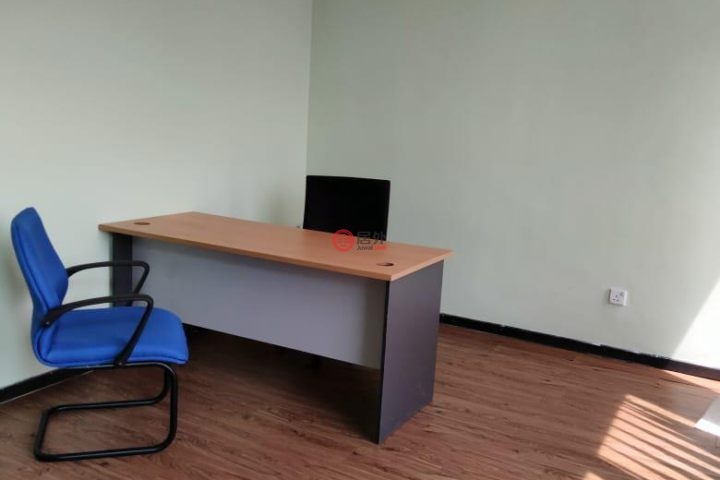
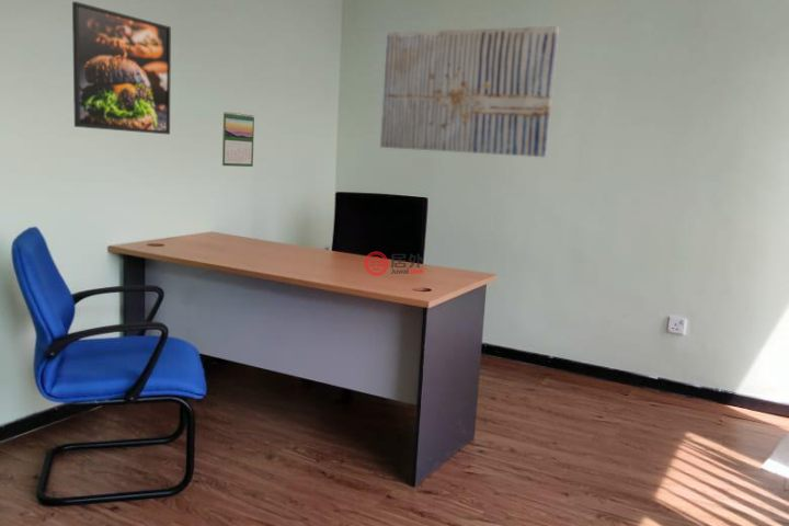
+ wall art (462, 91)
+ calendar (238, 139)
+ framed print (125, 73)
